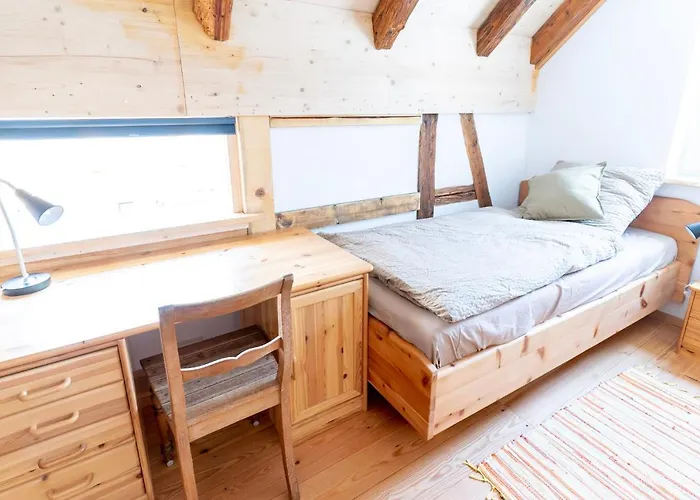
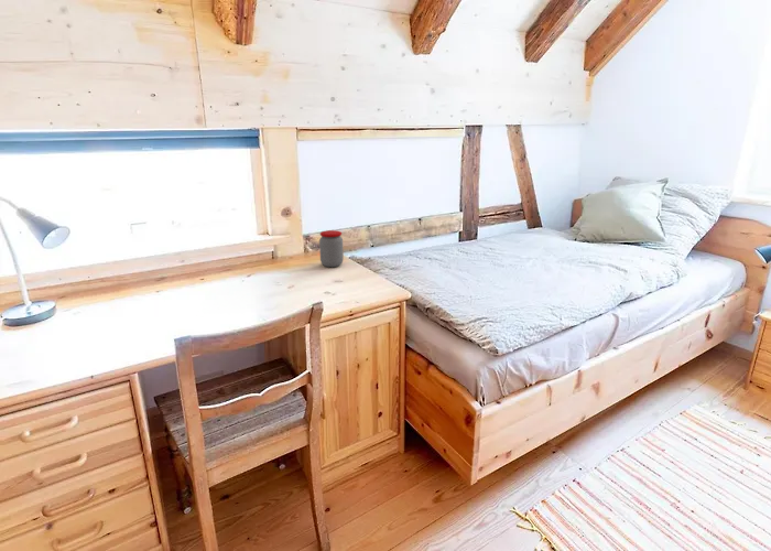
+ jar (330, 248)
